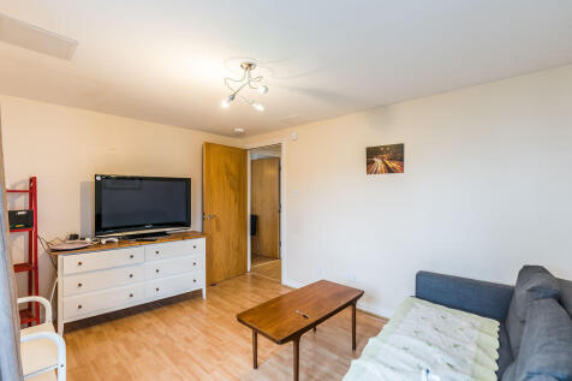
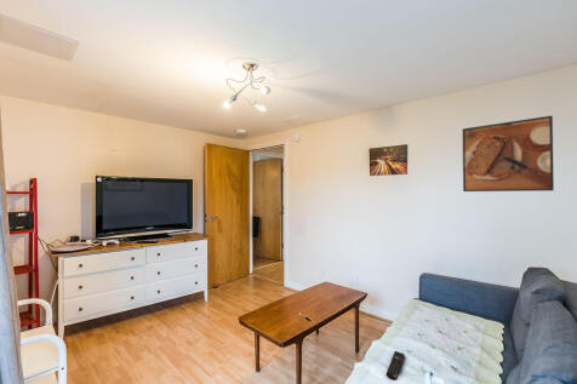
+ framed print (503, 156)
+ remote control (395, 365)
